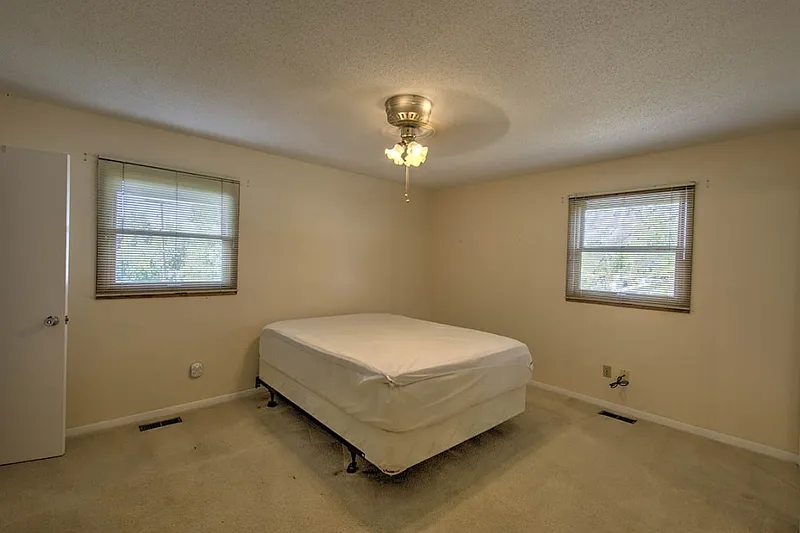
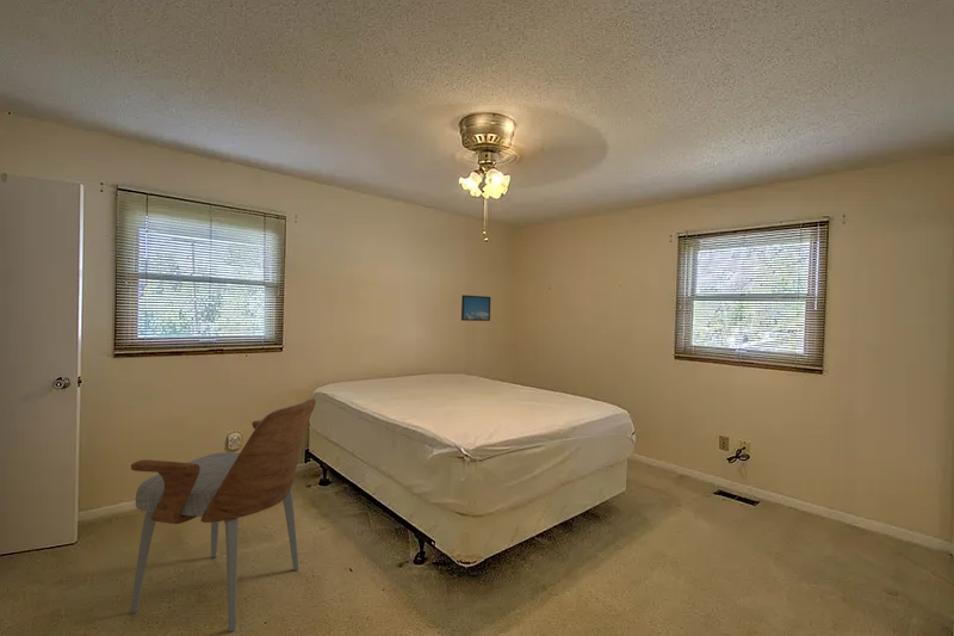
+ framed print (476, 308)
+ armchair (236, 495)
